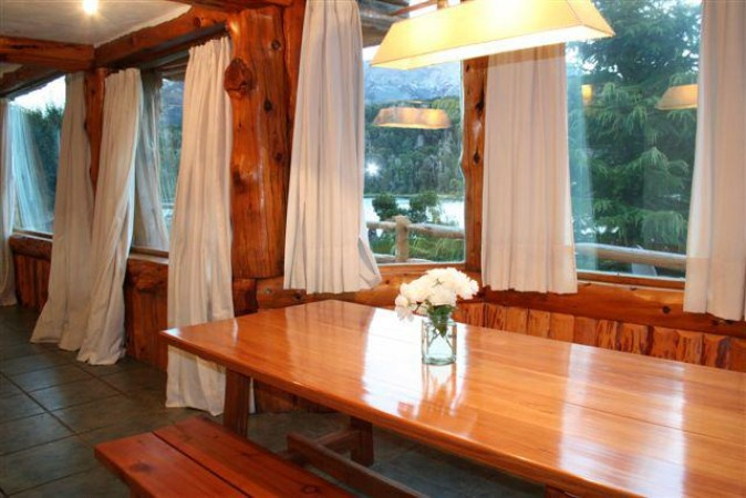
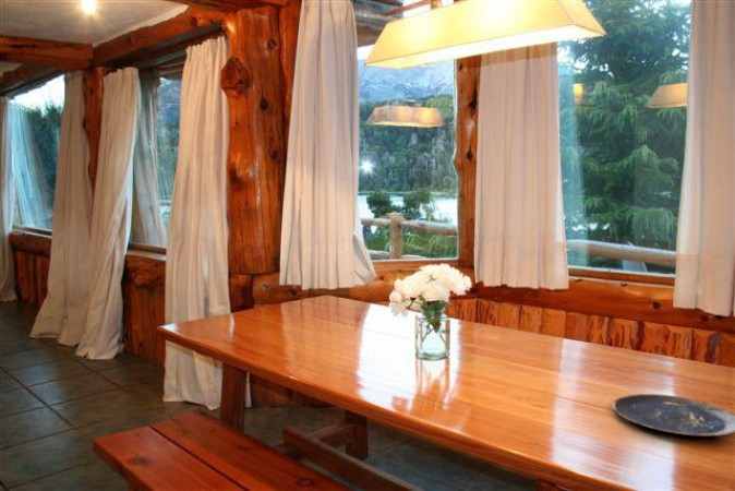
+ plate (674, 415)
